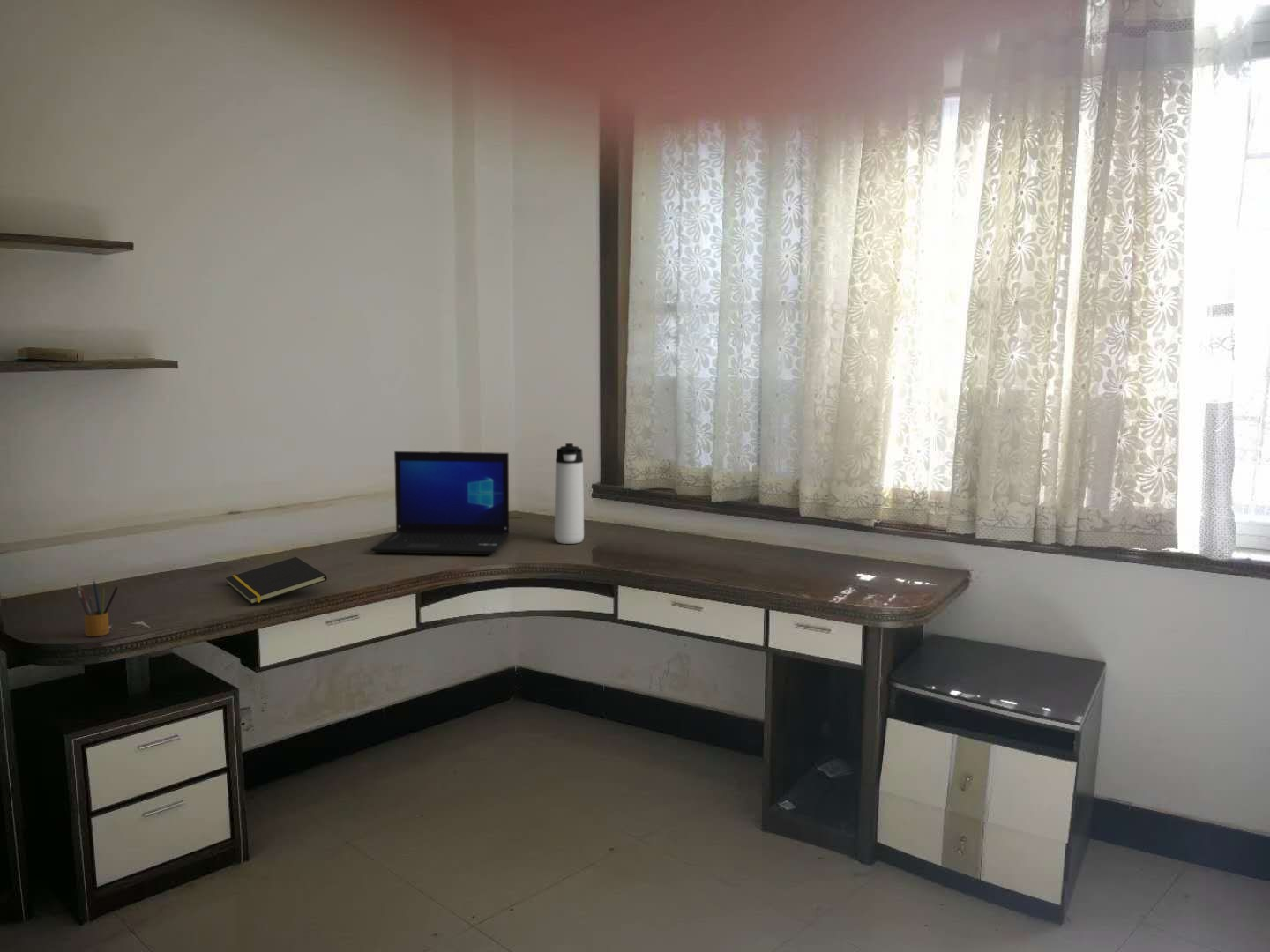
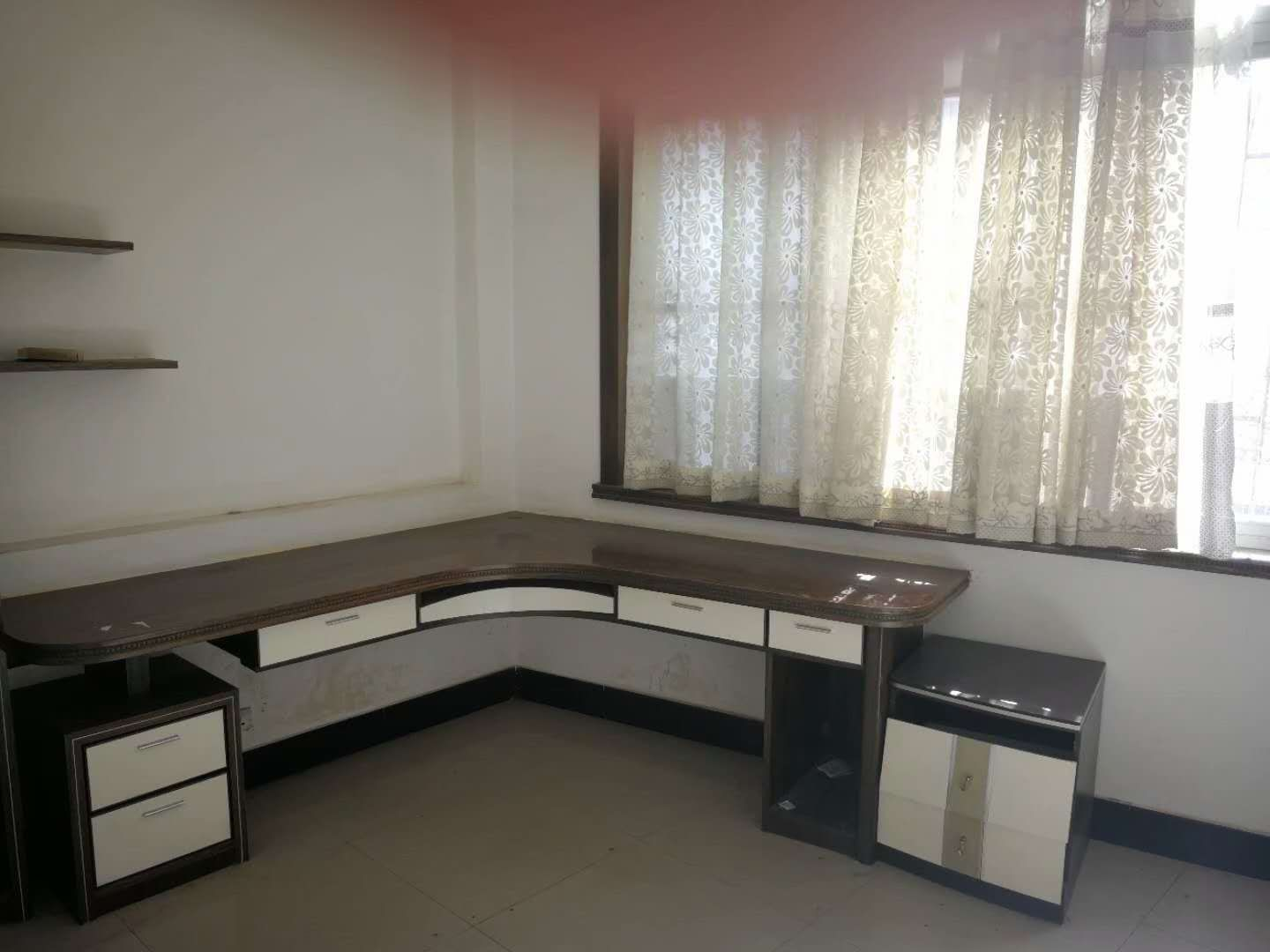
- notepad (275, 579)
- pencil box (98, 607)
- laptop (442, 501)
- thermos bottle (569, 494)
